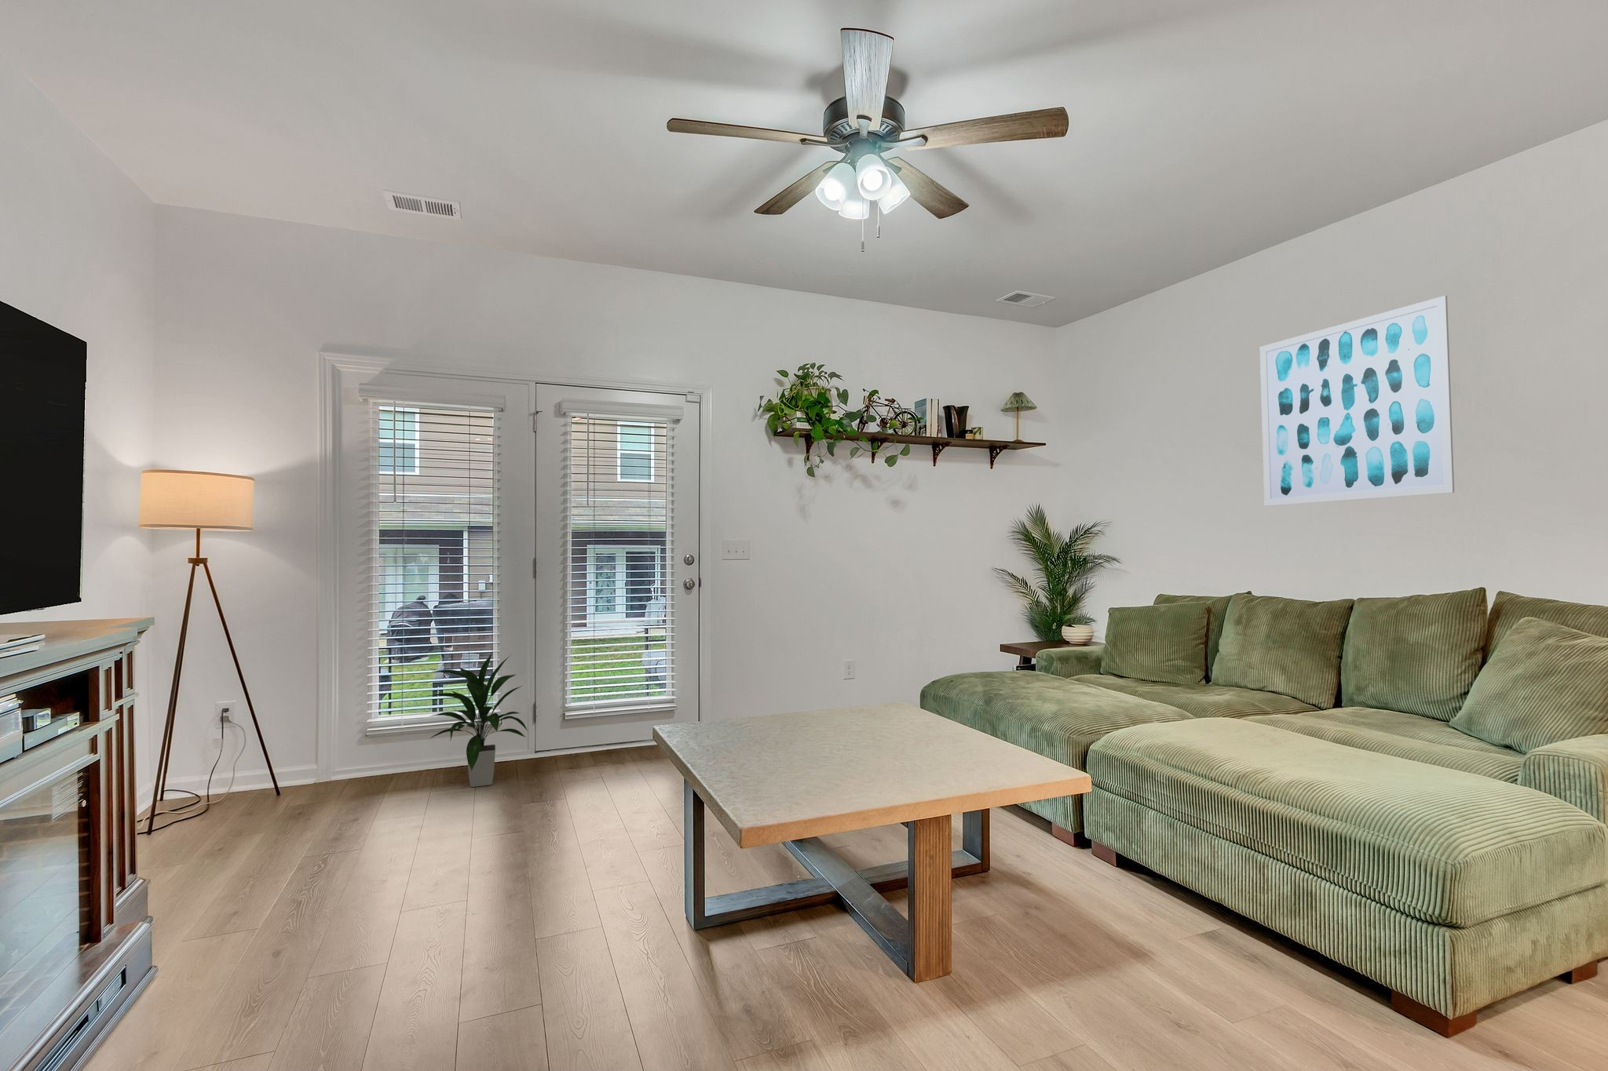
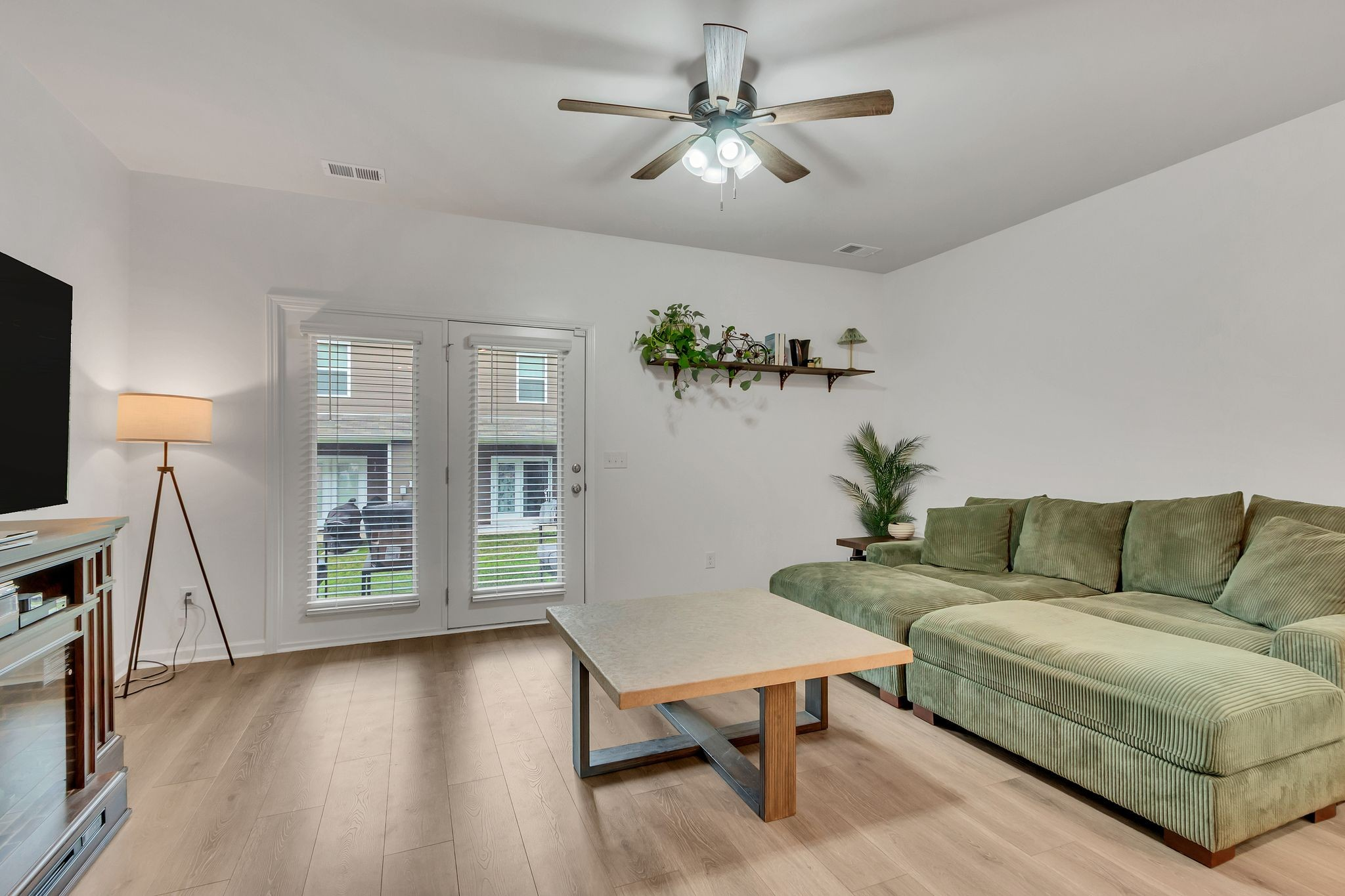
- indoor plant (478, 718)
- wall art (1346, 411)
